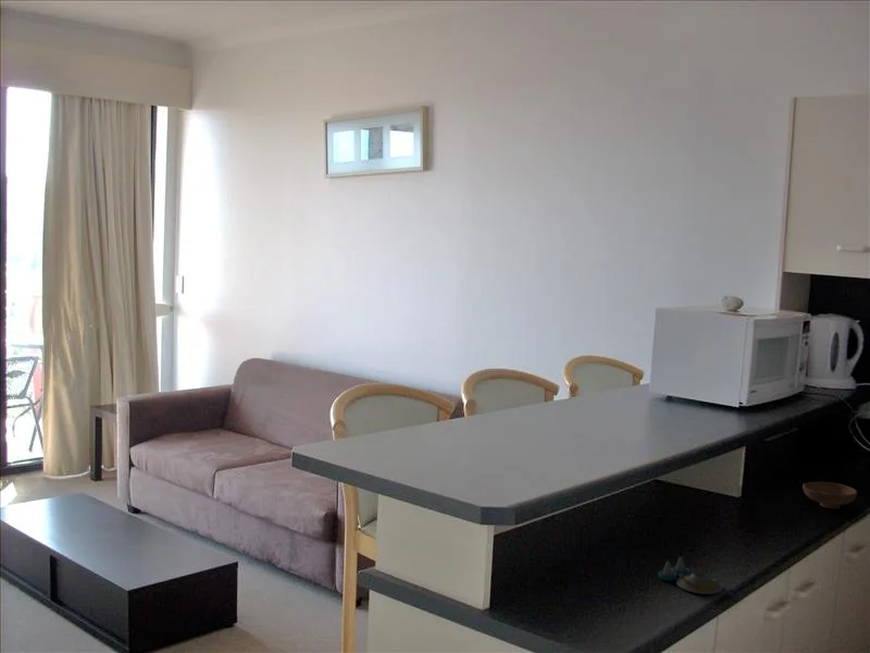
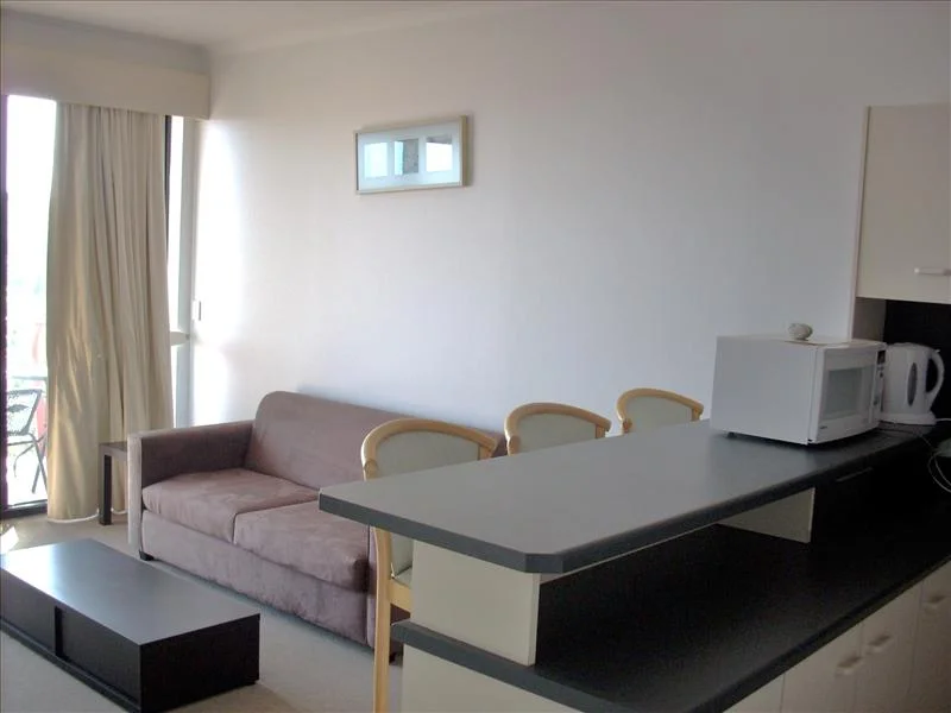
- bowl (829, 496)
- salt and pepper shaker set (692, 574)
